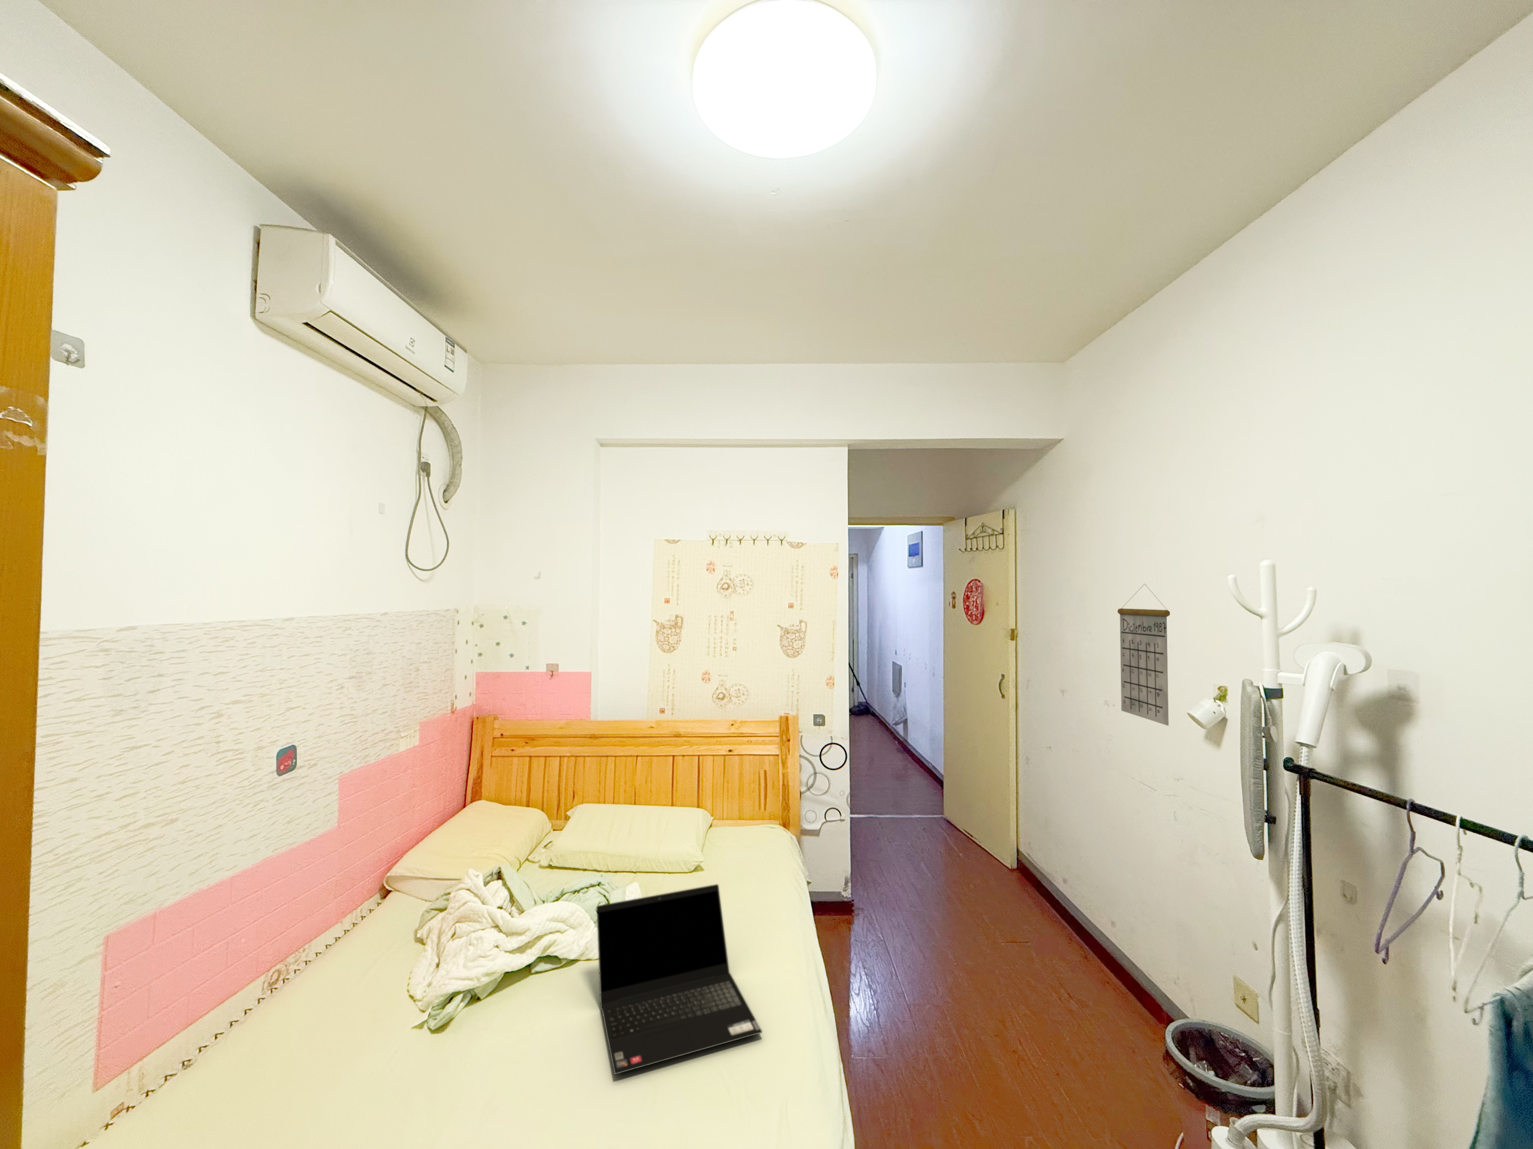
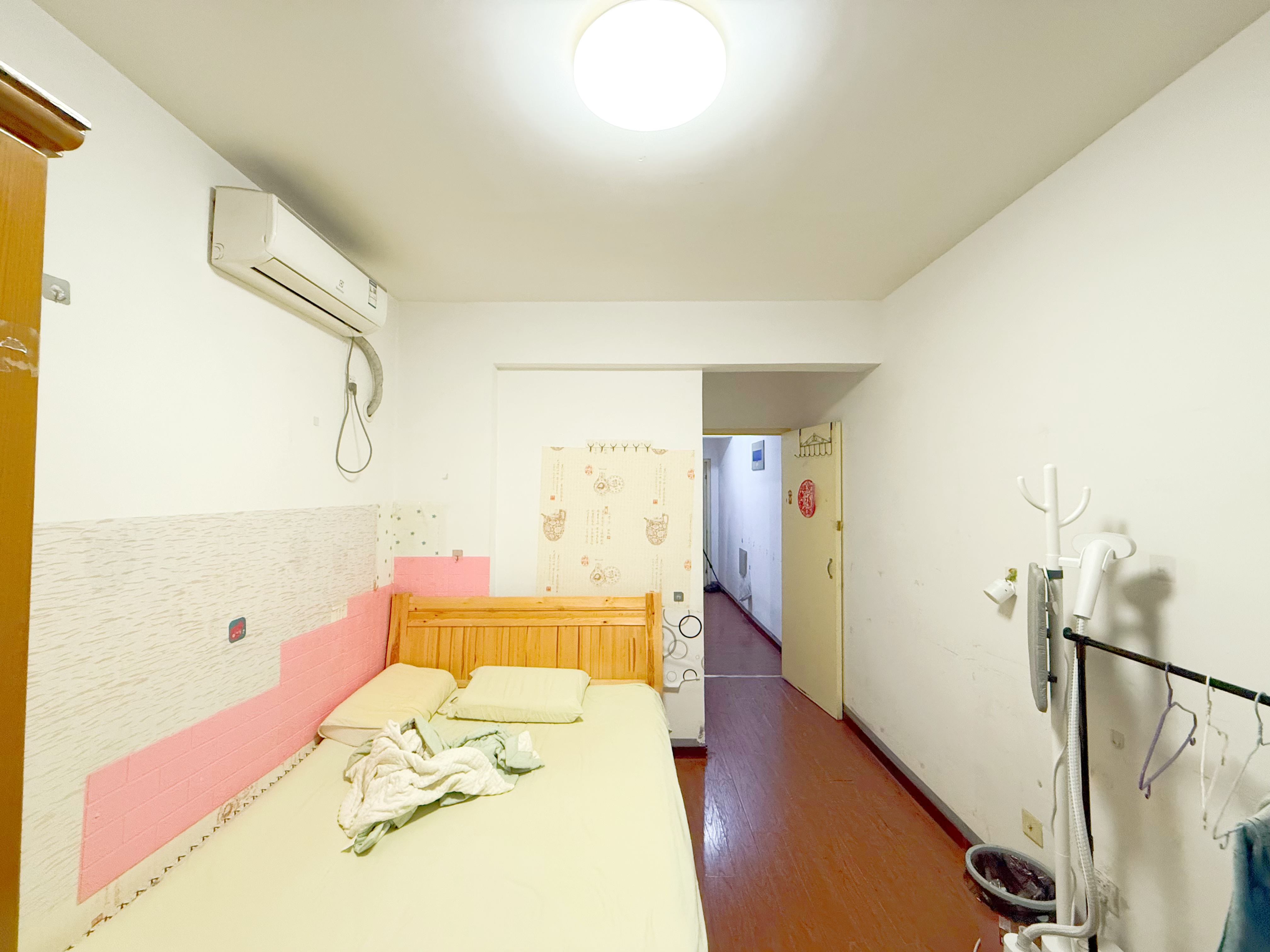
- laptop computer (674, 968)
- calendar (1143, 651)
